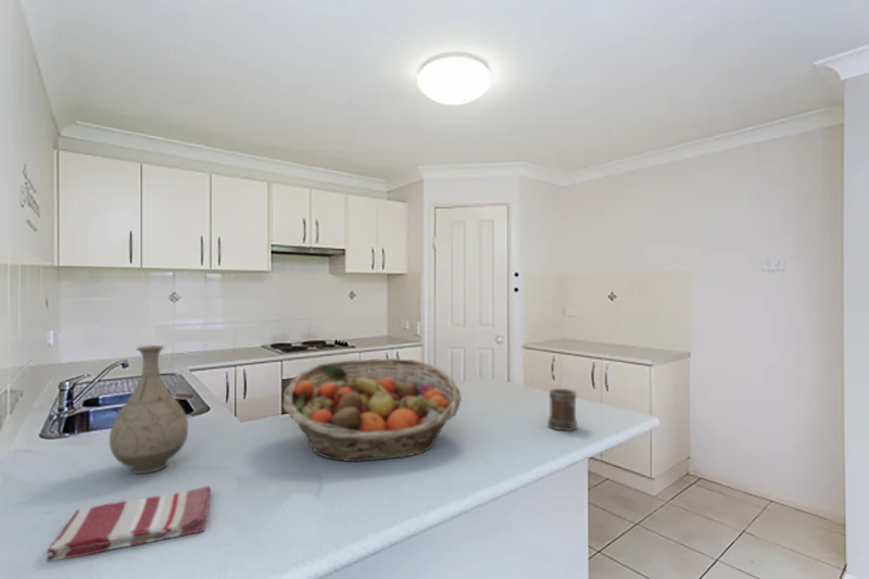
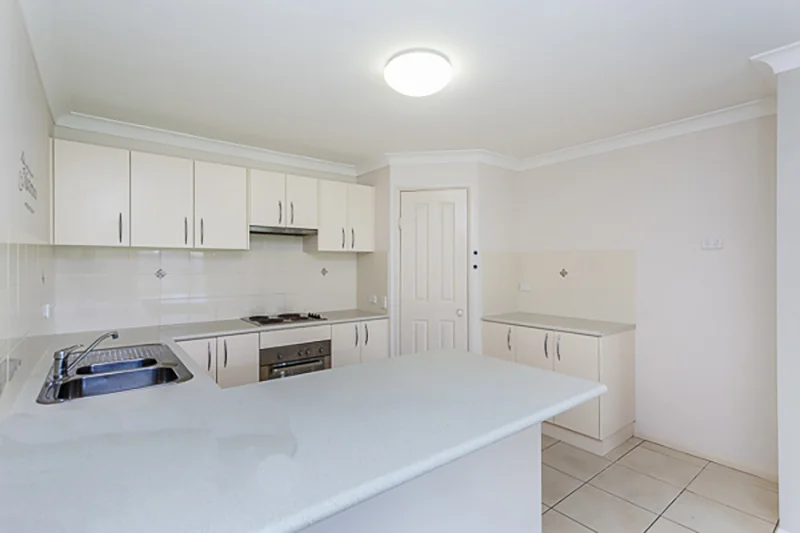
- vase (150, 407)
- mug (564, 410)
- fruit basket (374, 404)
- dish towel (139, 516)
